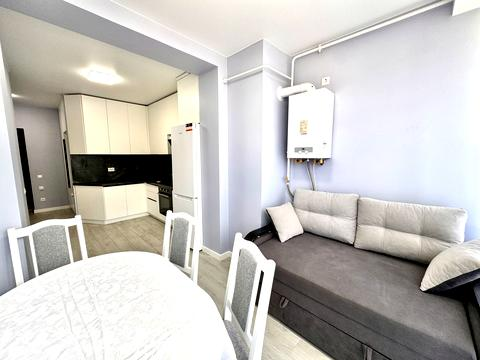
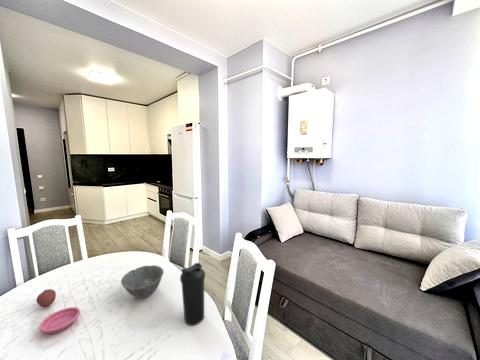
+ fruit (46, 297)
+ saucer (60, 321)
+ bowl (143, 284)
+ water bottle (193, 292)
